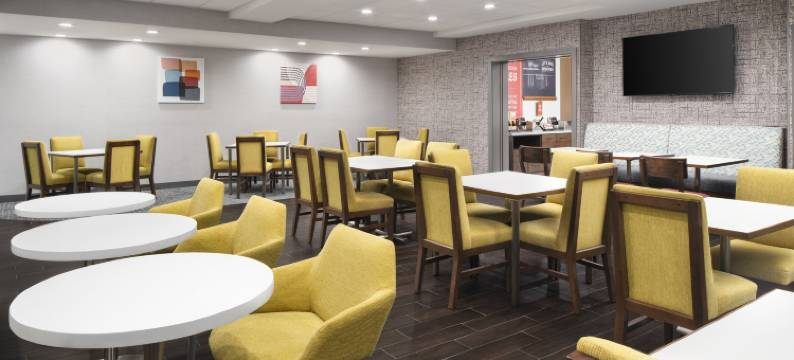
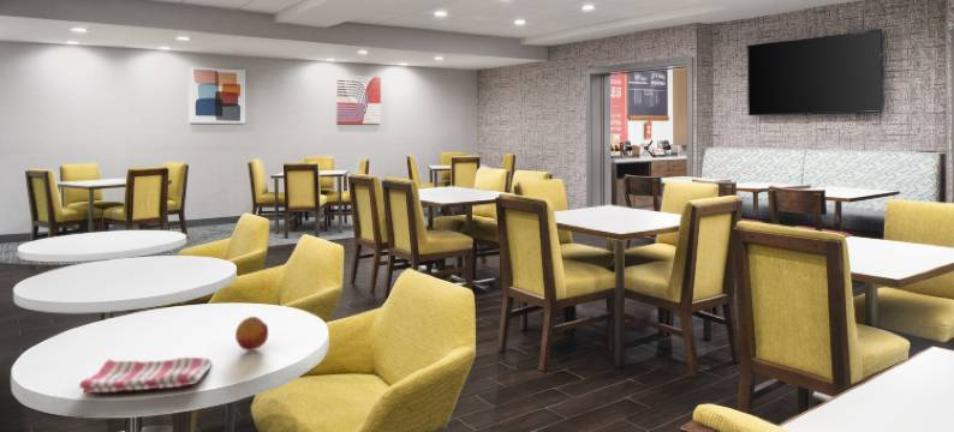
+ fruit (251, 332)
+ dish towel (150, 372)
